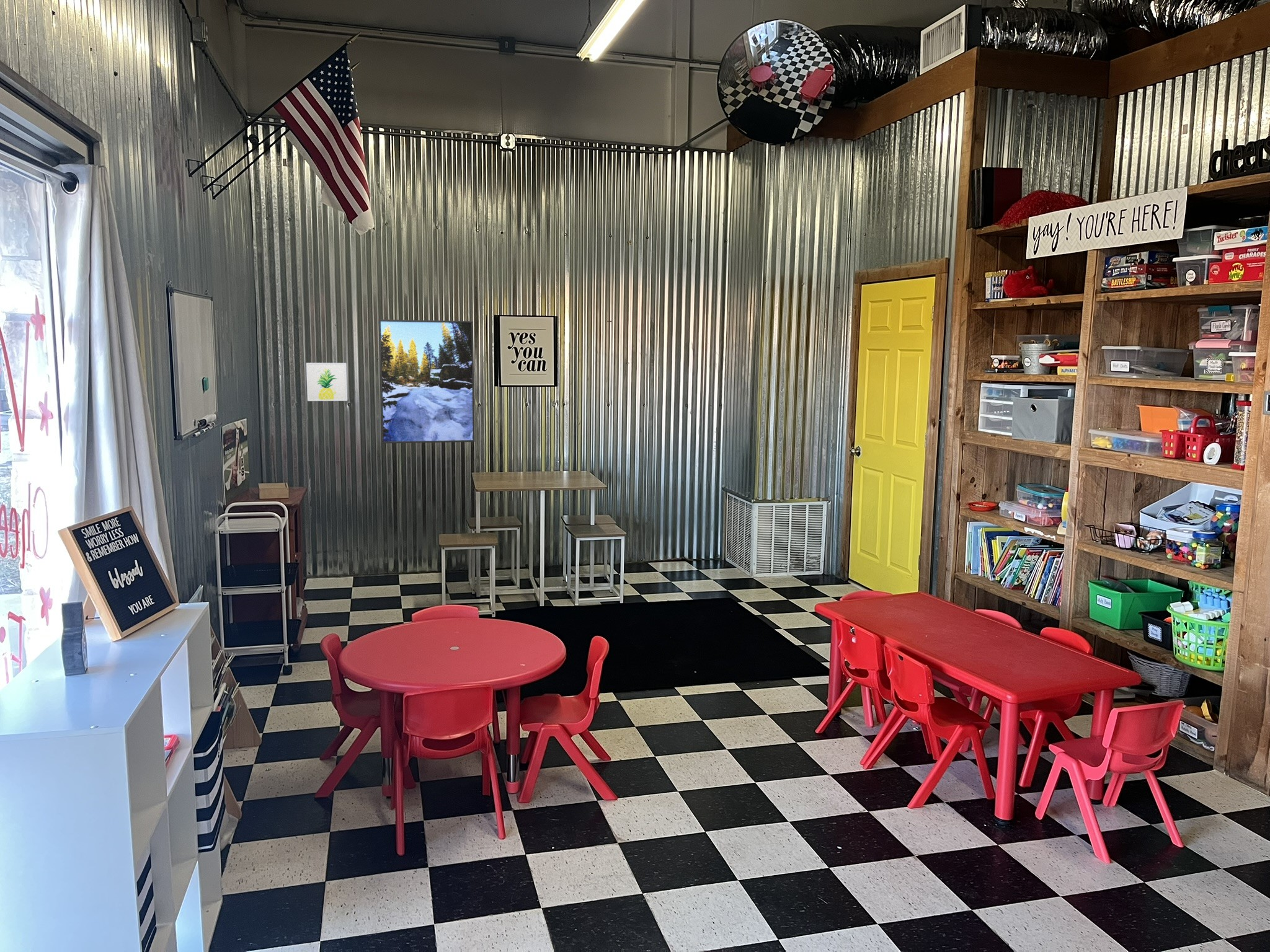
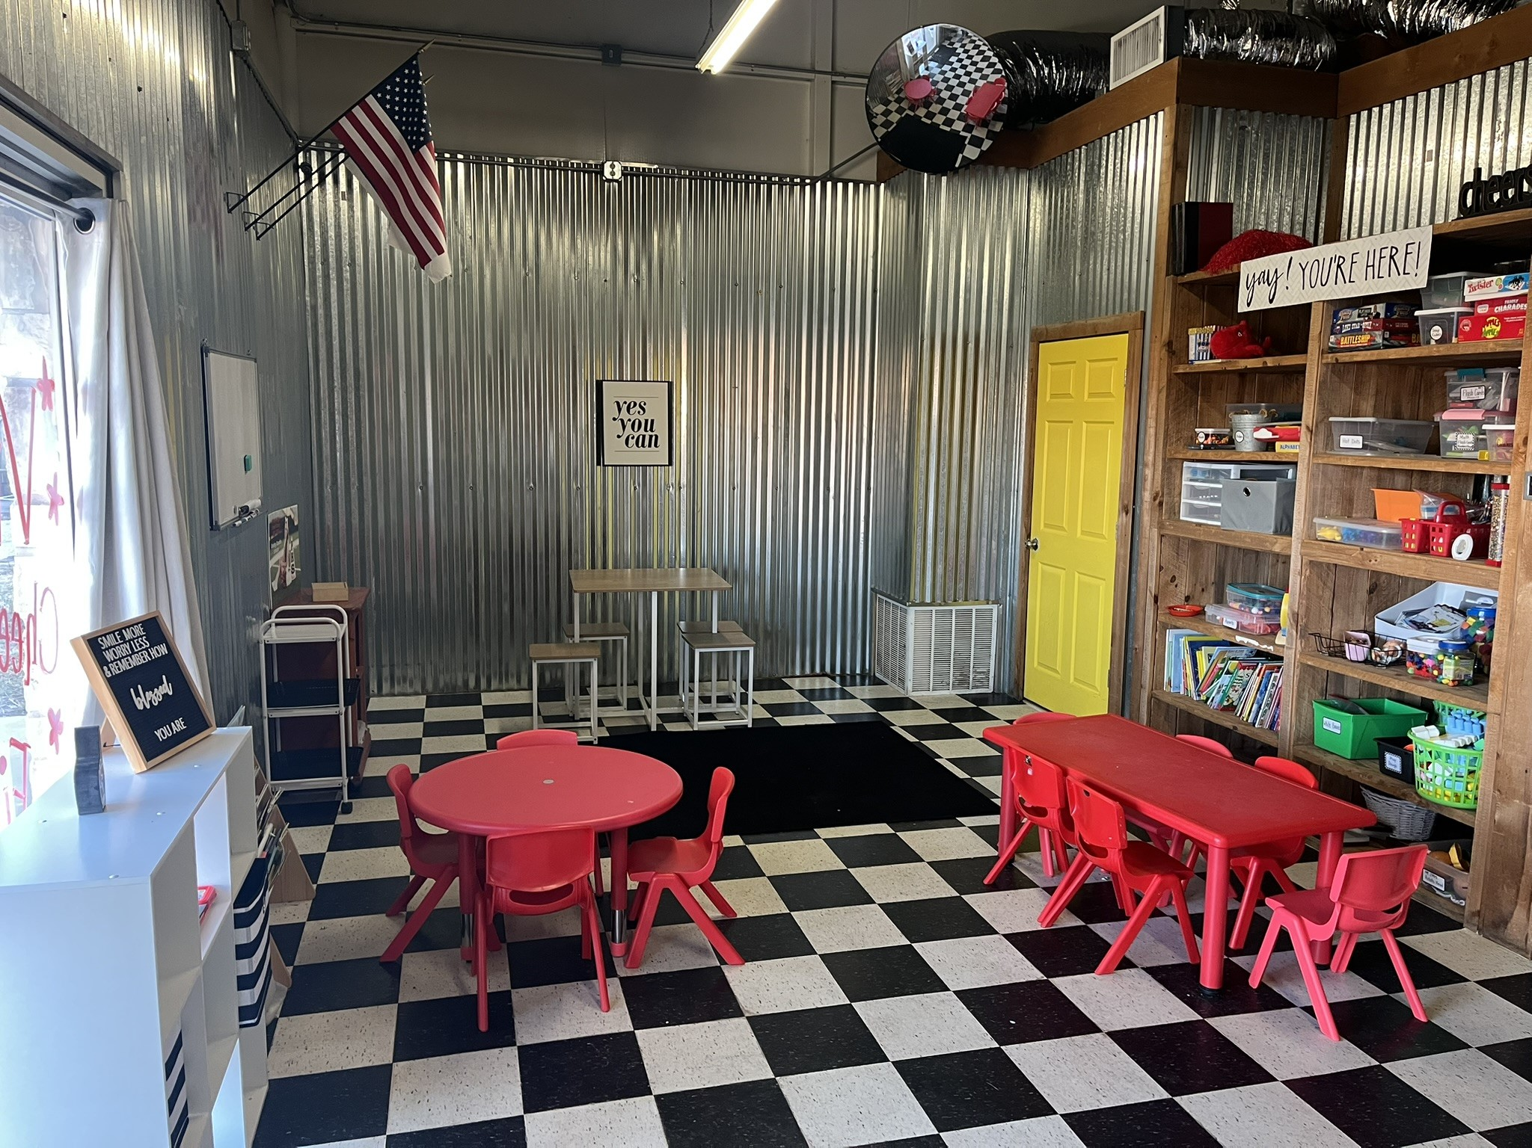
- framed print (427, 382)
- wall art (327, 382)
